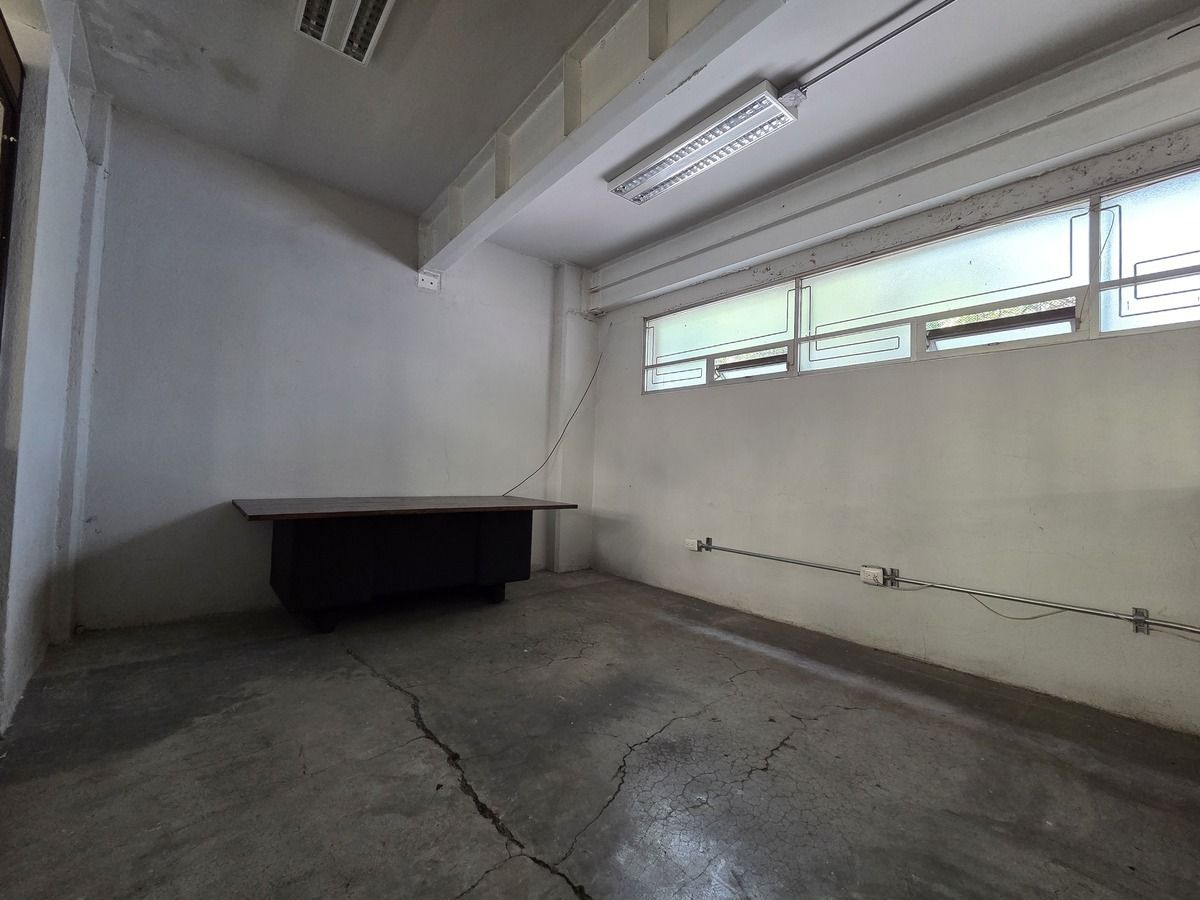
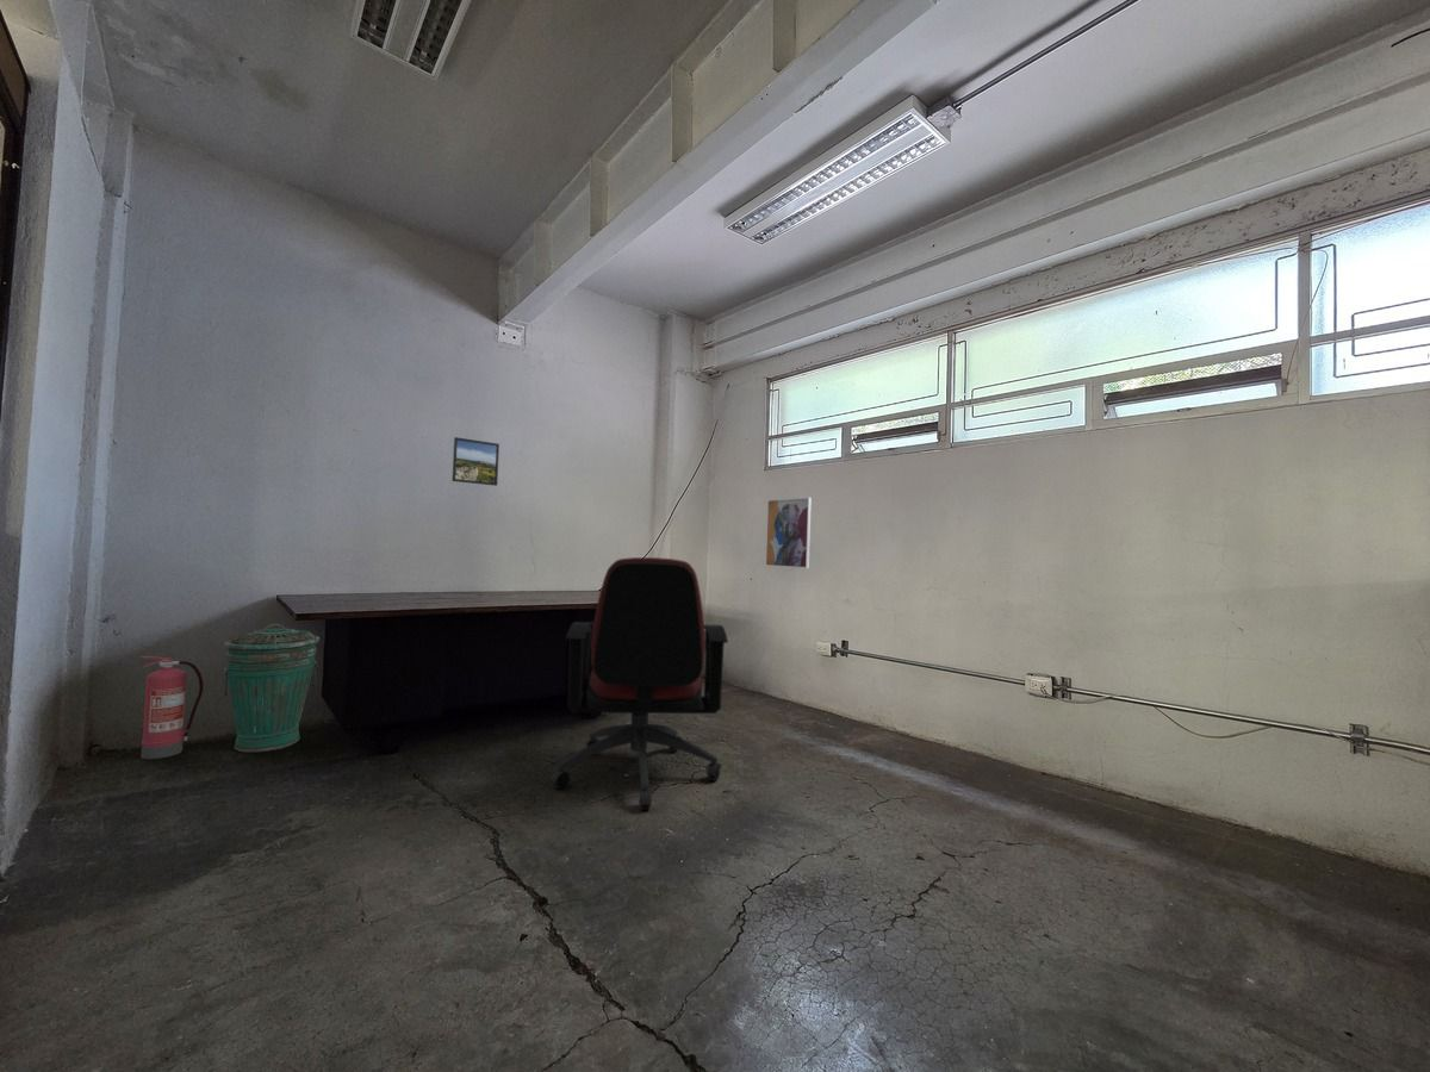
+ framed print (475, 461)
+ fire extinguisher (170, 703)
+ office chair (644, 666)
+ wall art (786, 532)
+ trash can (271, 684)
